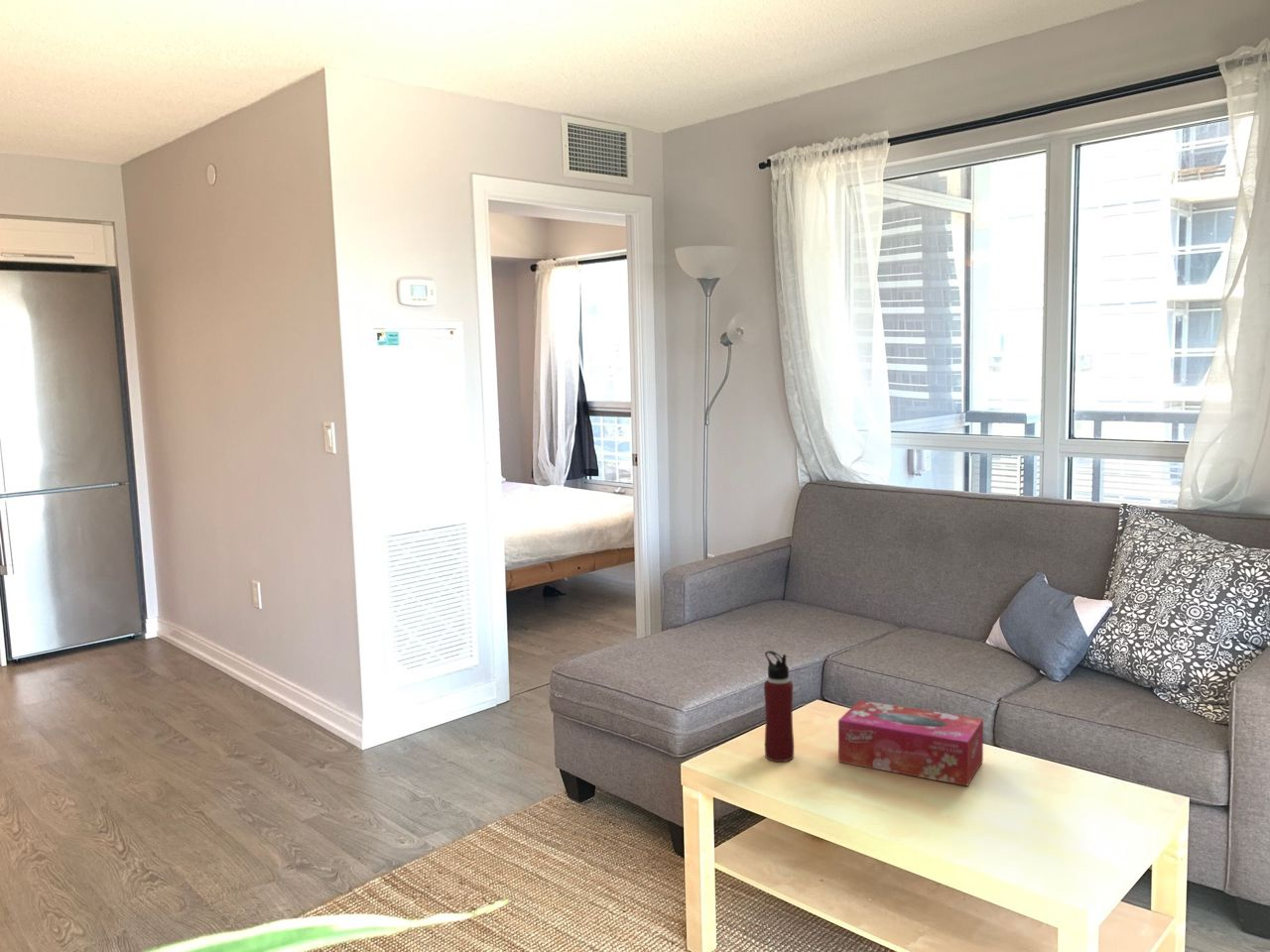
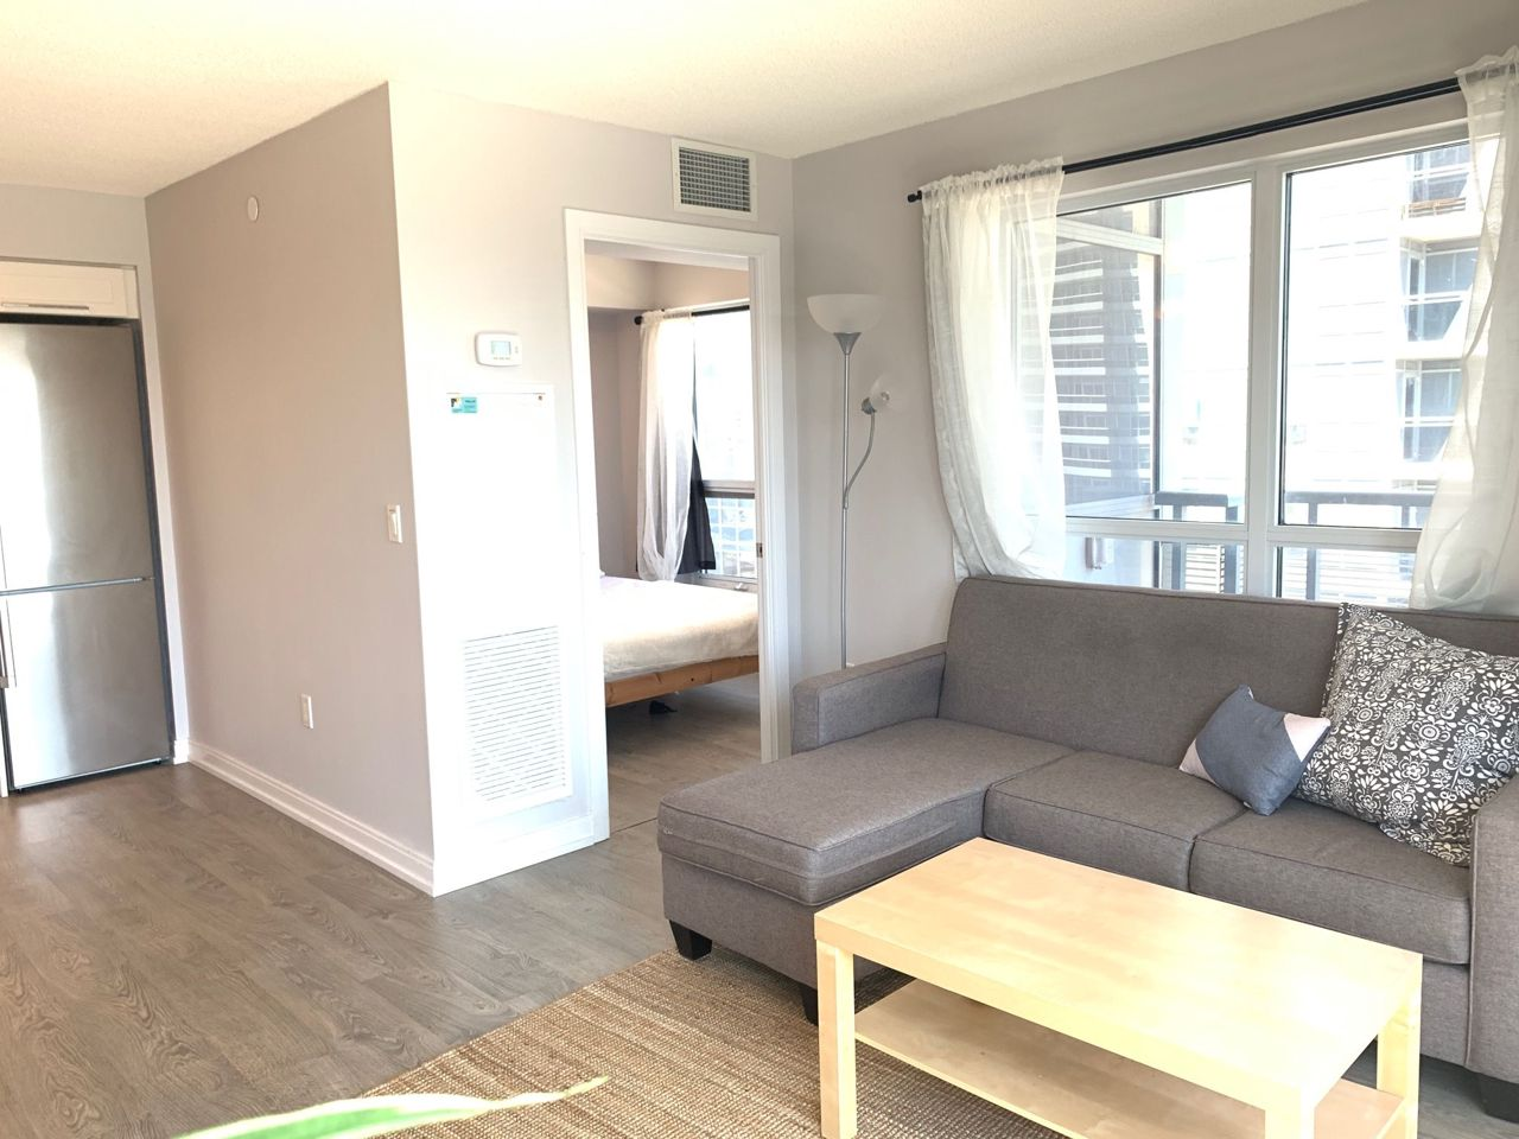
- tissue box (910, 740)
- water bottle (778, 704)
